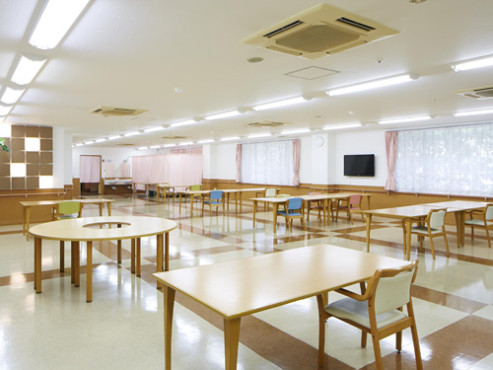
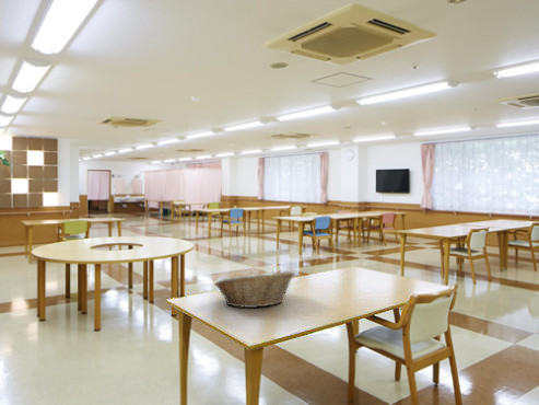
+ fruit basket (255, 285)
